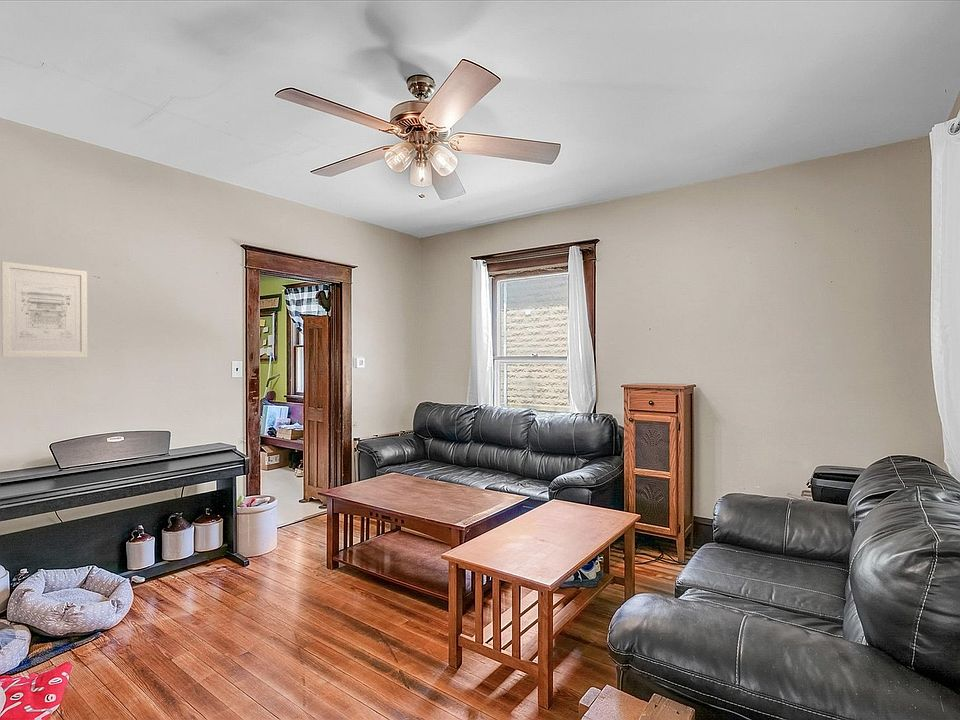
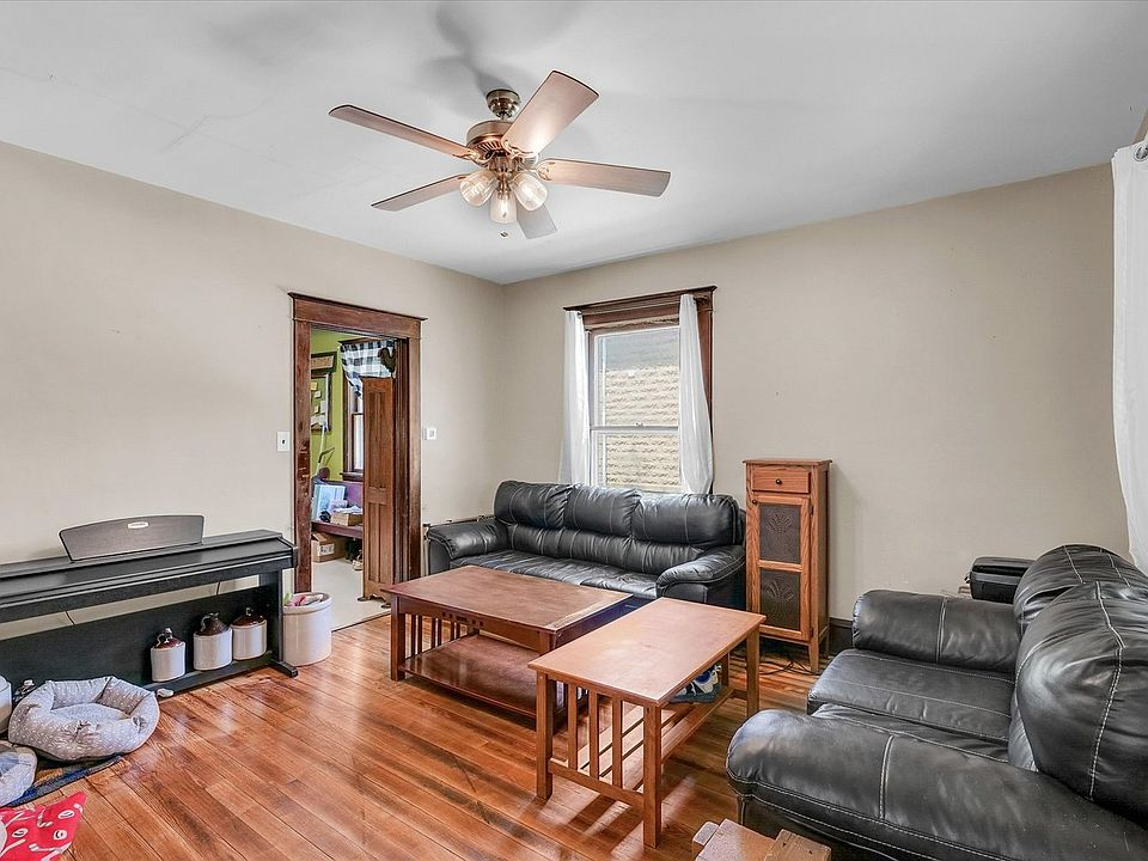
- wall art (46, 311)
